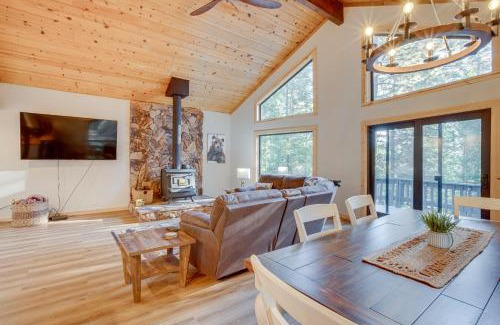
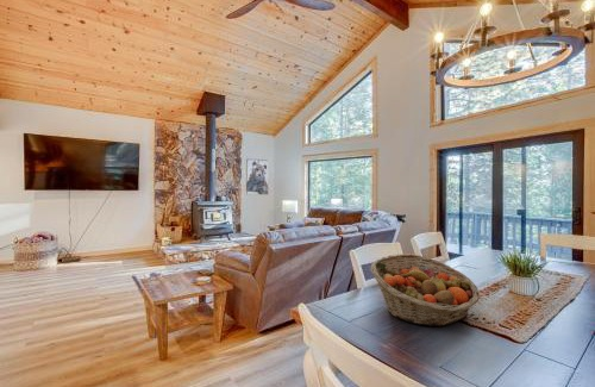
+ fruit basket (422, 286)
